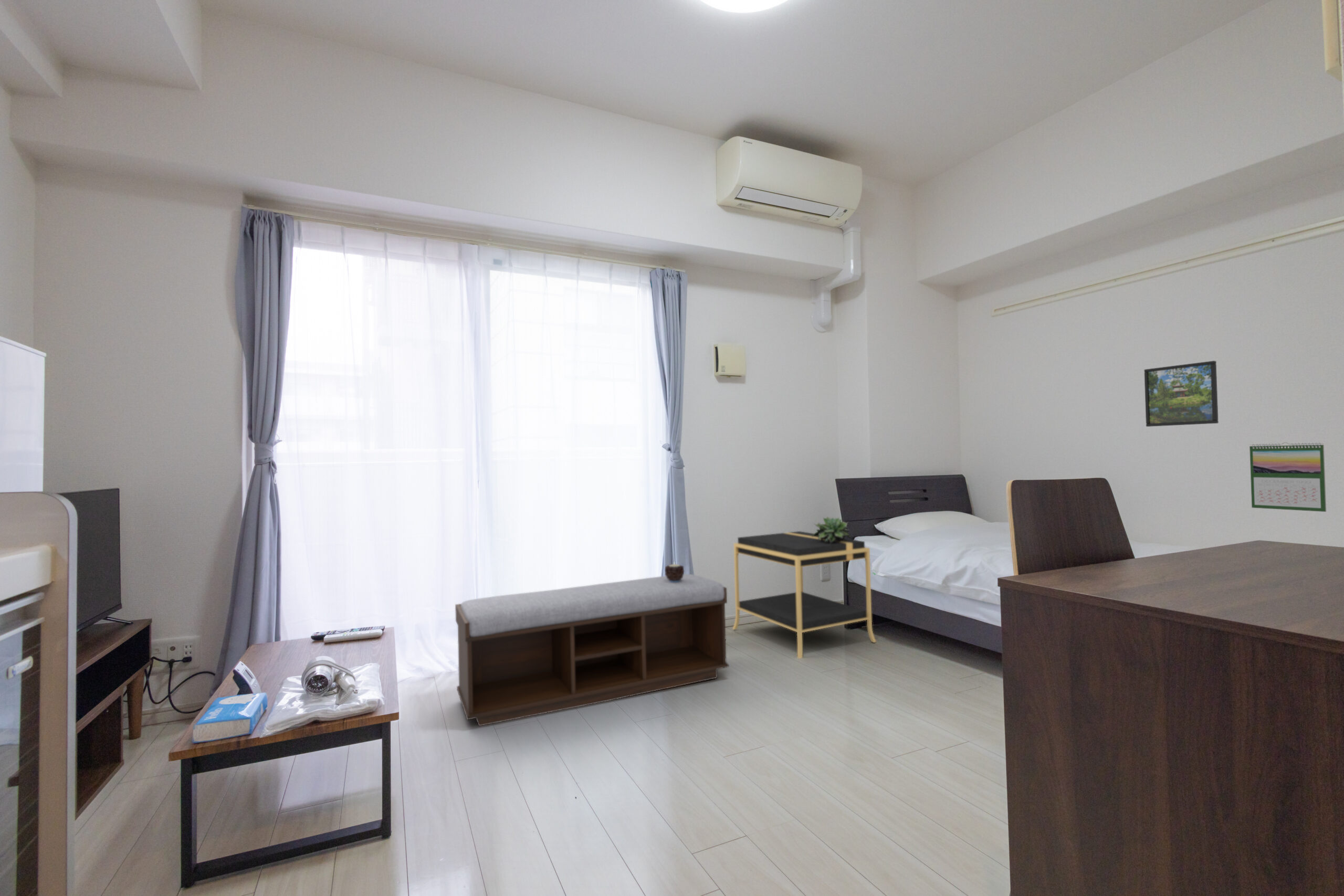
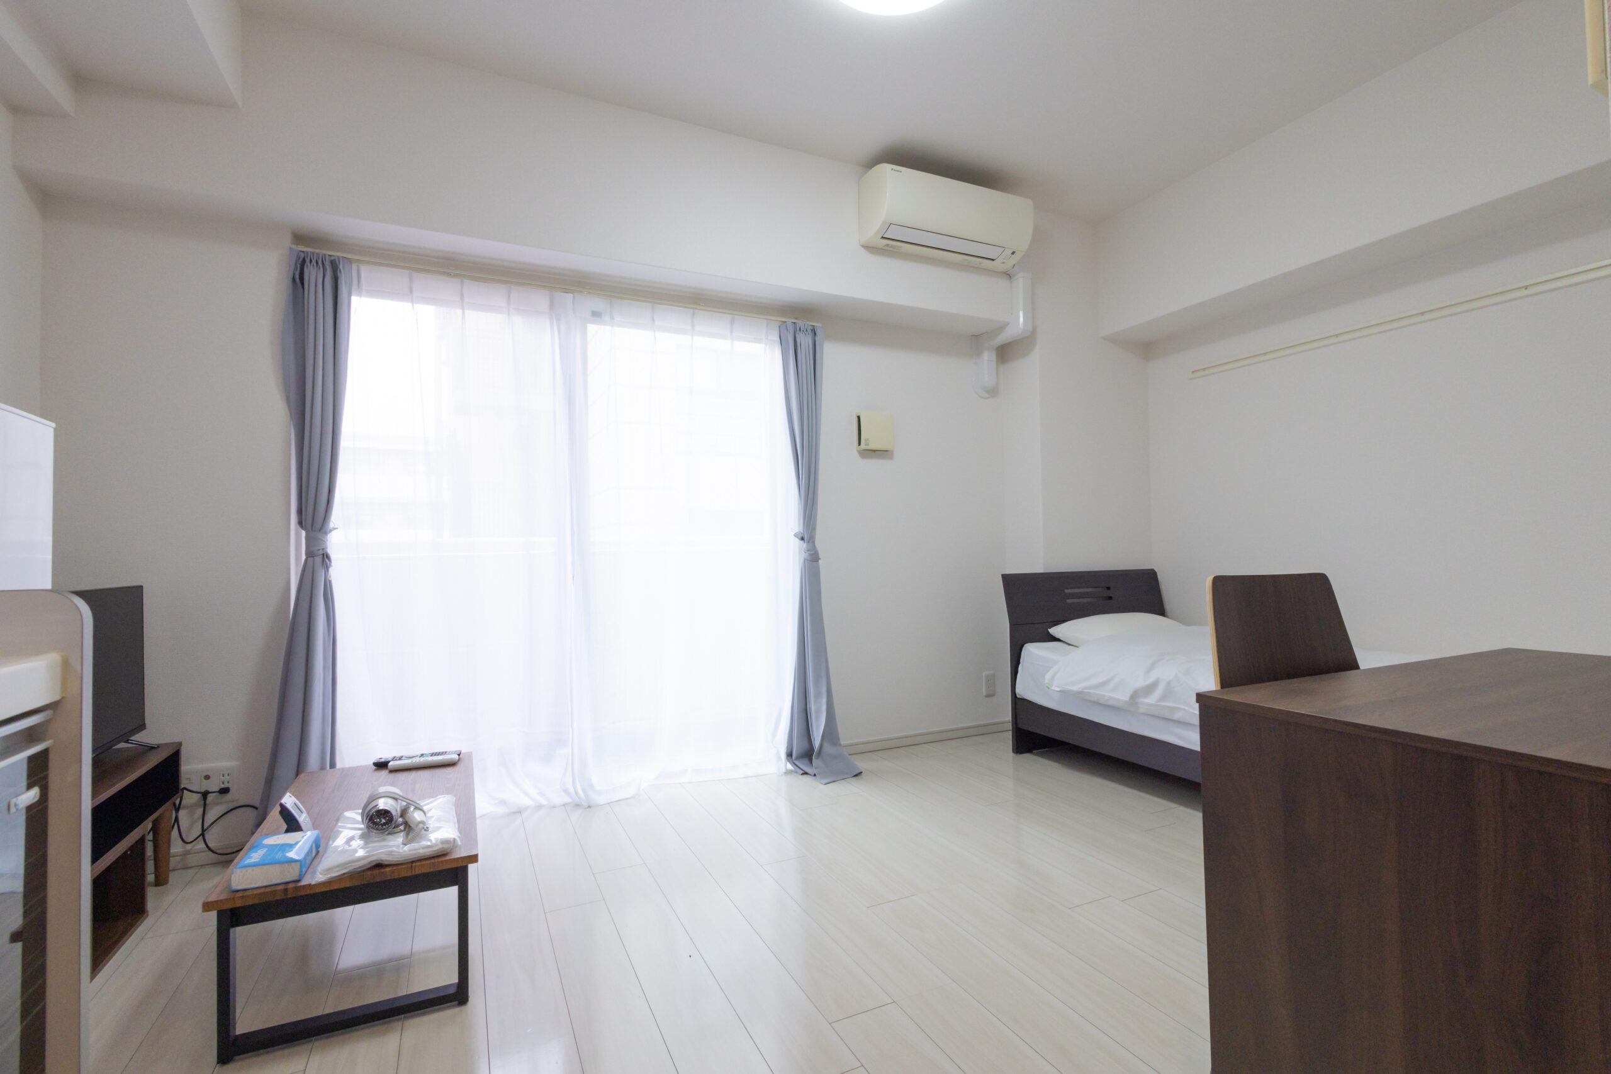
- nightstand (800, 587)
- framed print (1179, 395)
- calendar (1286, 476)
- succulent plant (832, 528)
- candle (674, 571)
- bench (597, 639)
